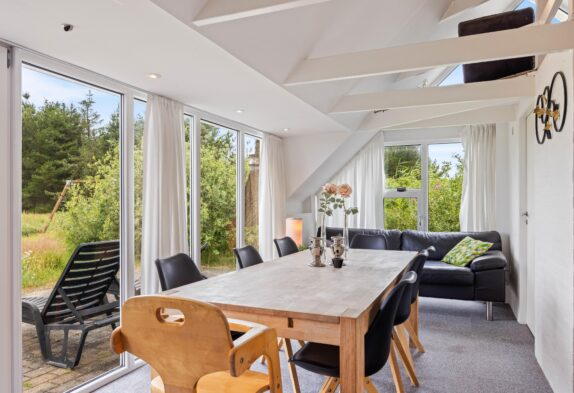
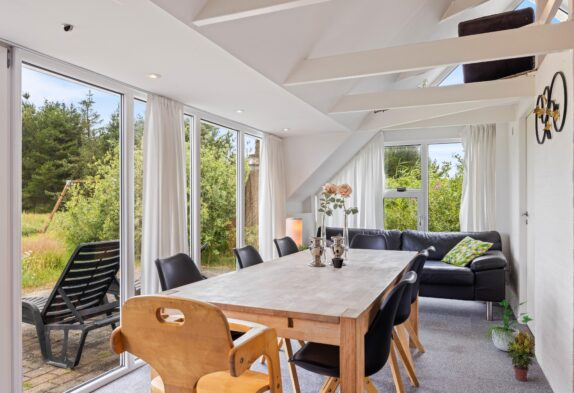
+ potted plant (521, 355)
+ potted plant (507, 318)
